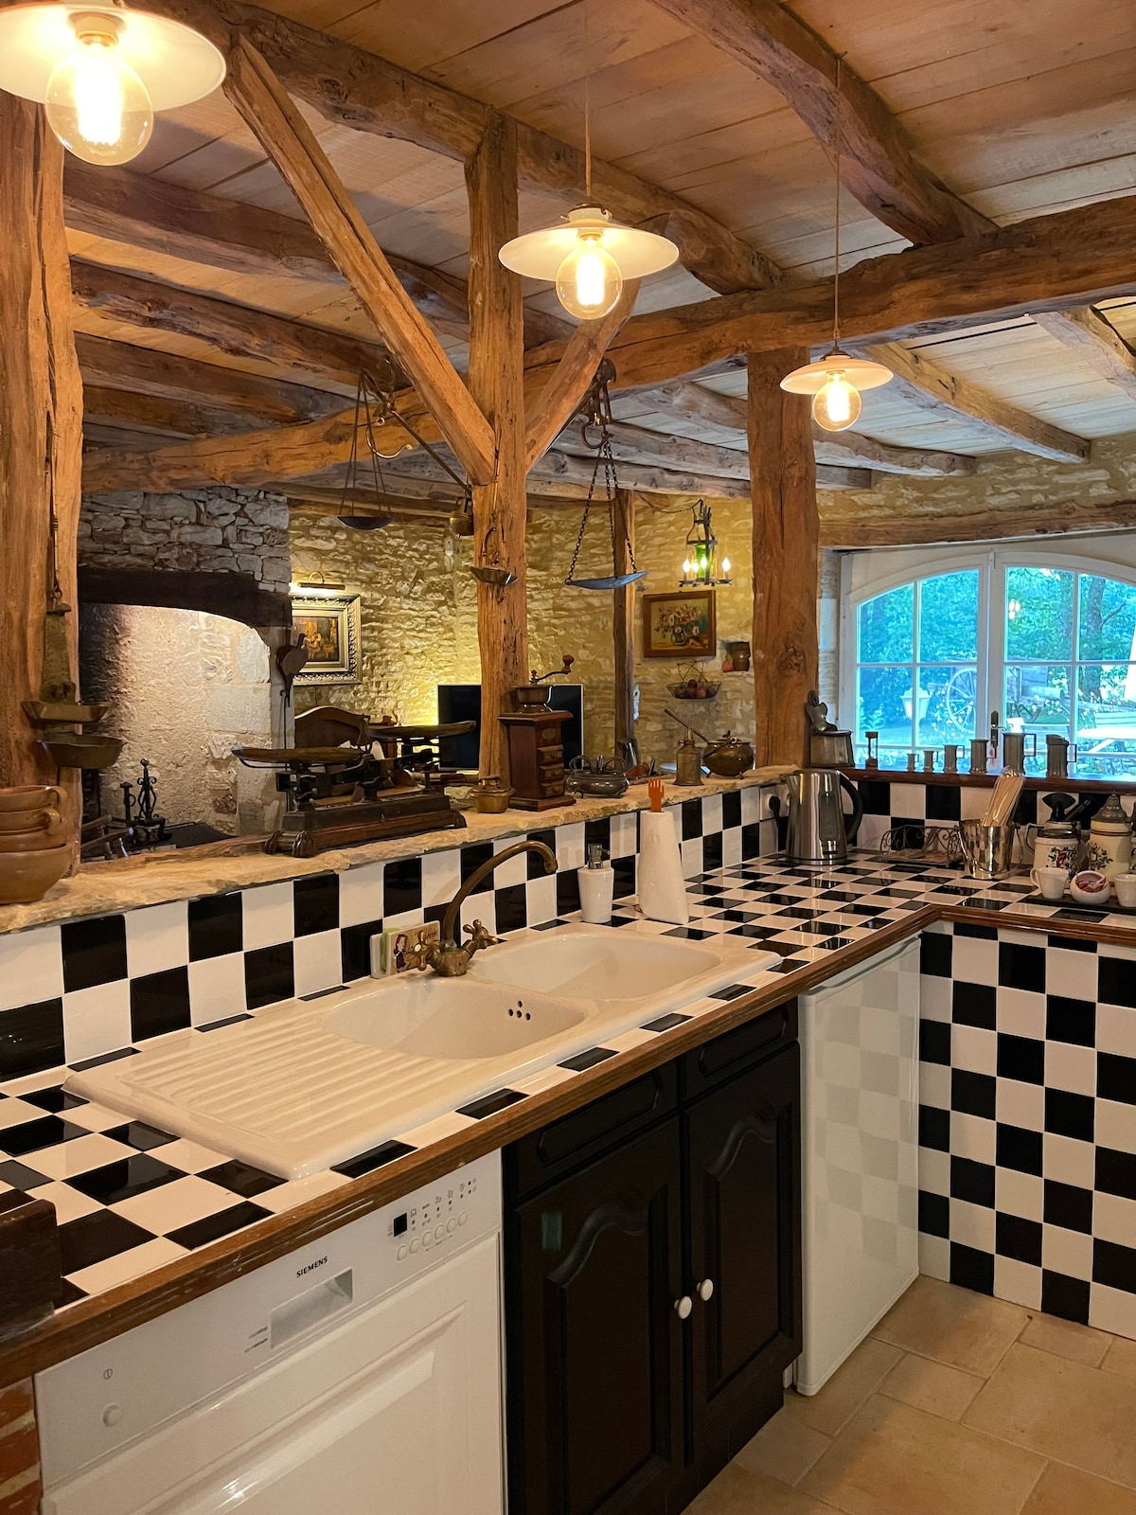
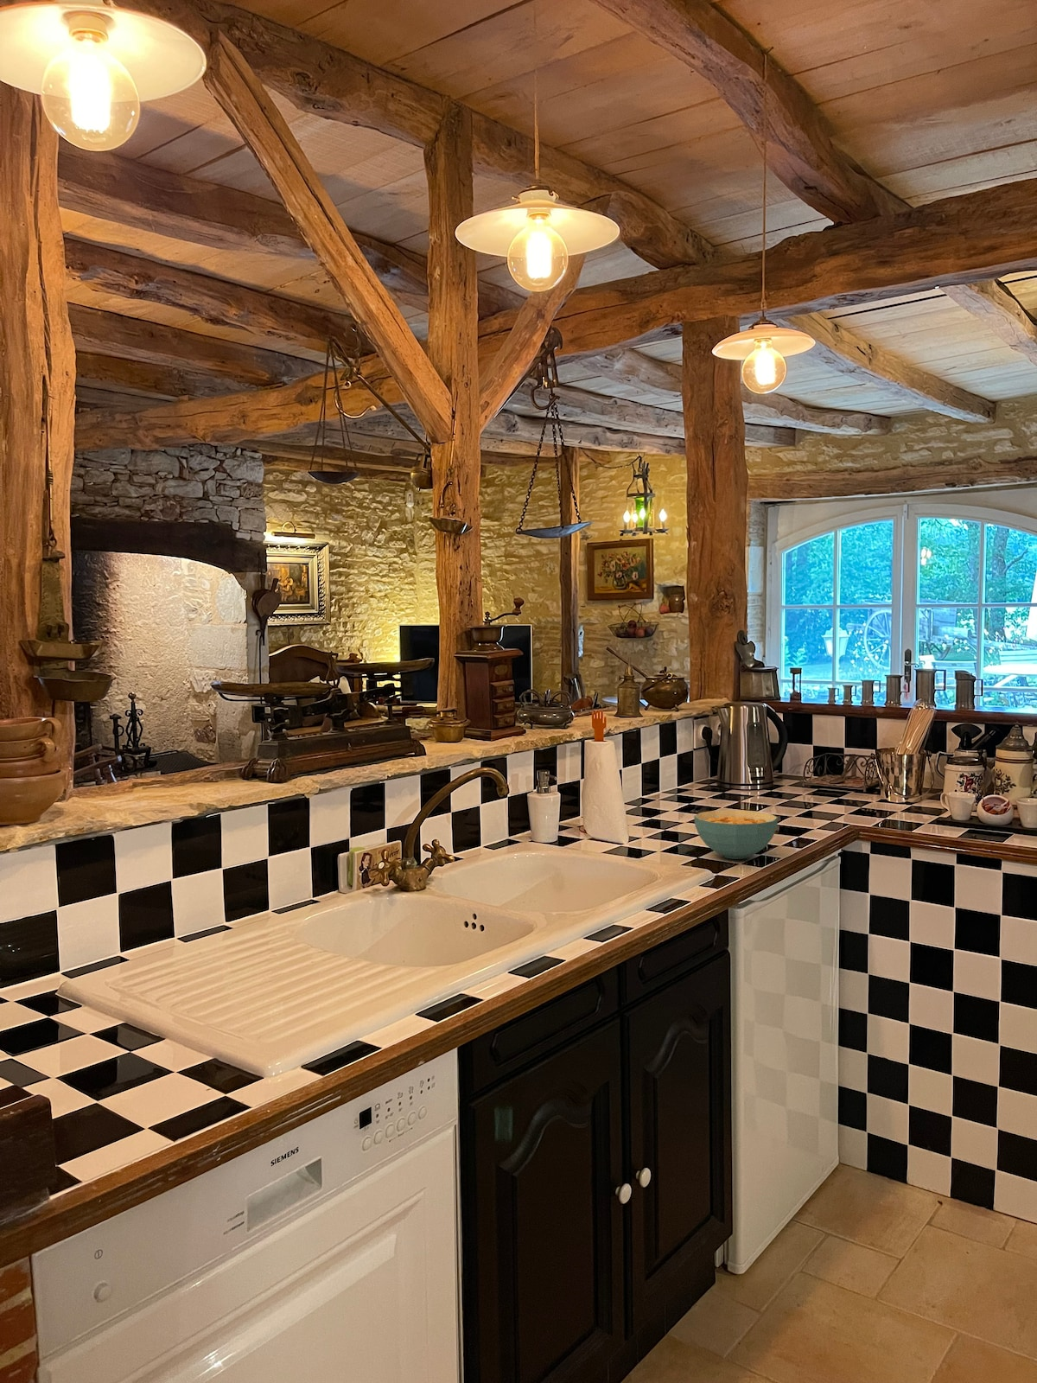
+ cereal bowl (735, 836)
